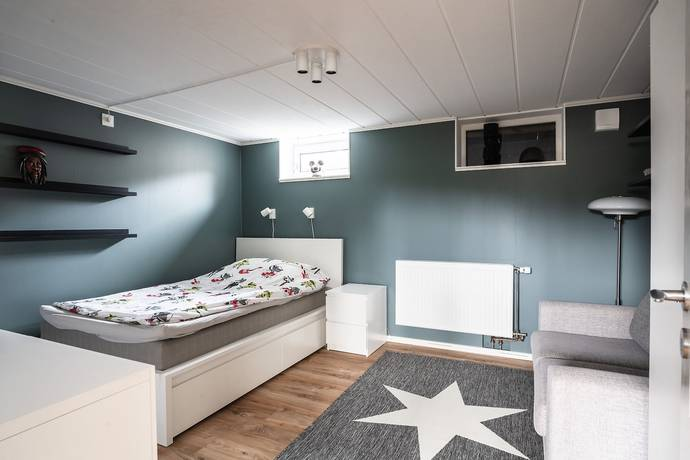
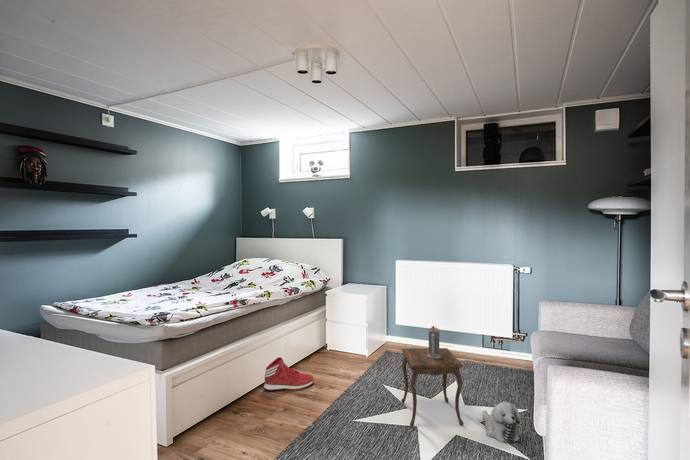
+ sneaker (289, 372)
+ side table (430, 368)
+ plush toy (500, 413)
